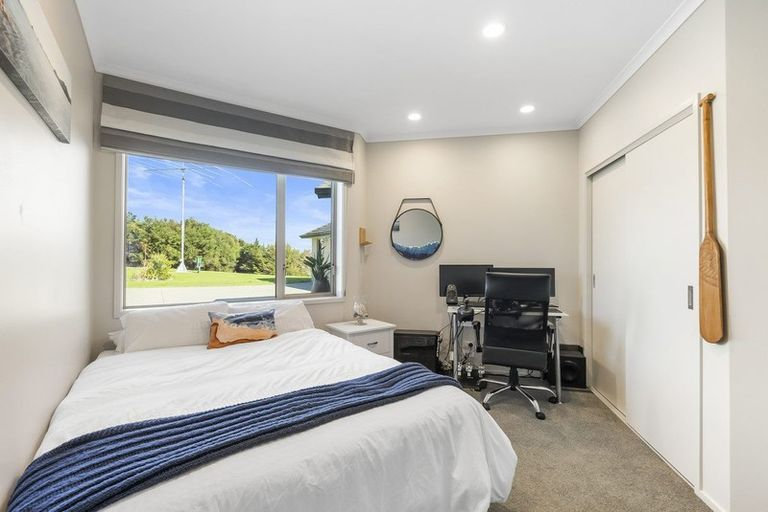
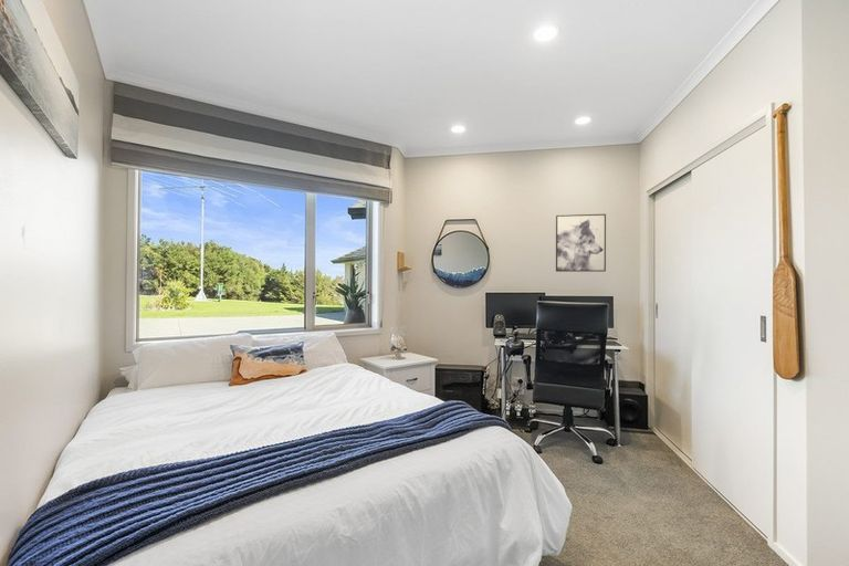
+ wall art (580, 242)
